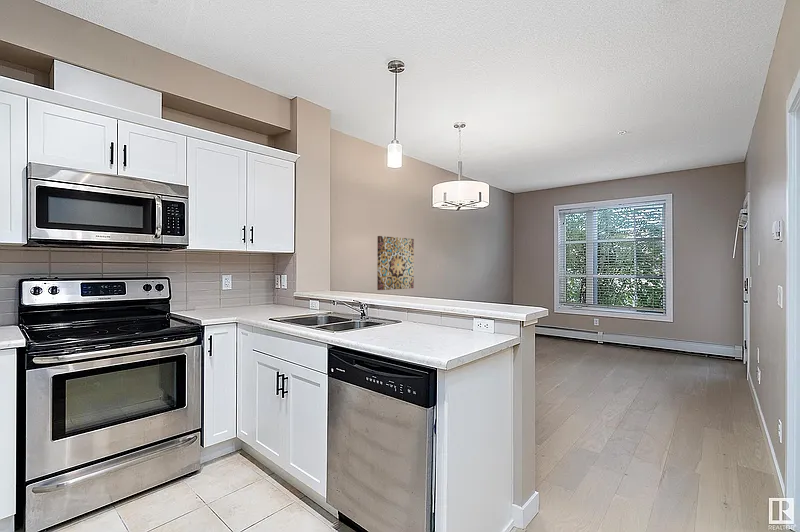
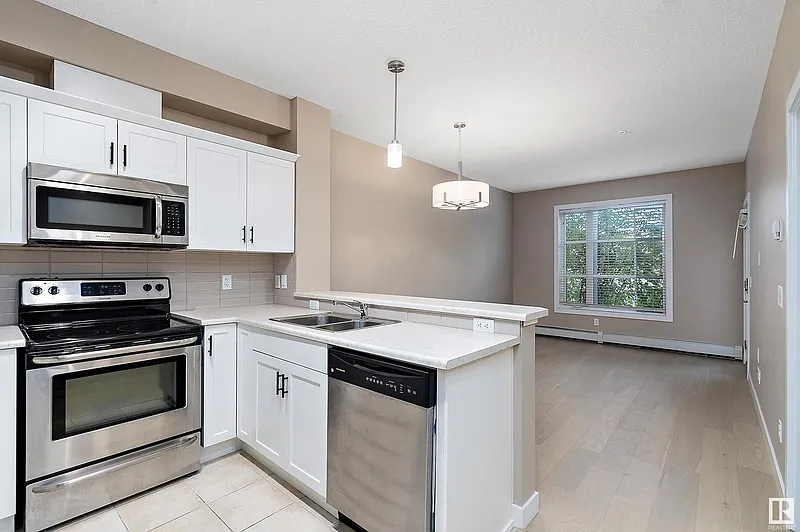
- wall art (396, 263)
